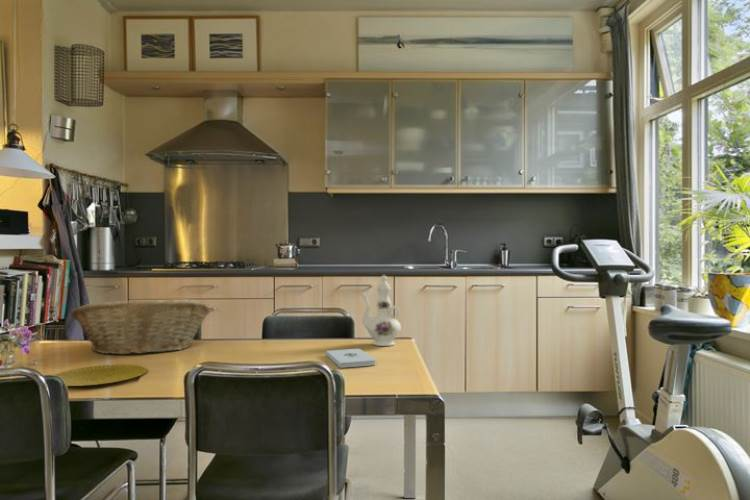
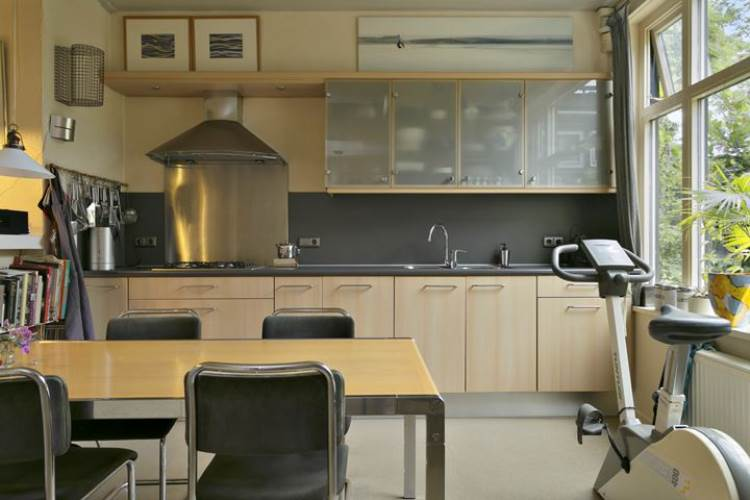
- notepad (350, 357)
- fruit basket (143, 322)
- plate (98, 375)
- chinaware (379, 309)
